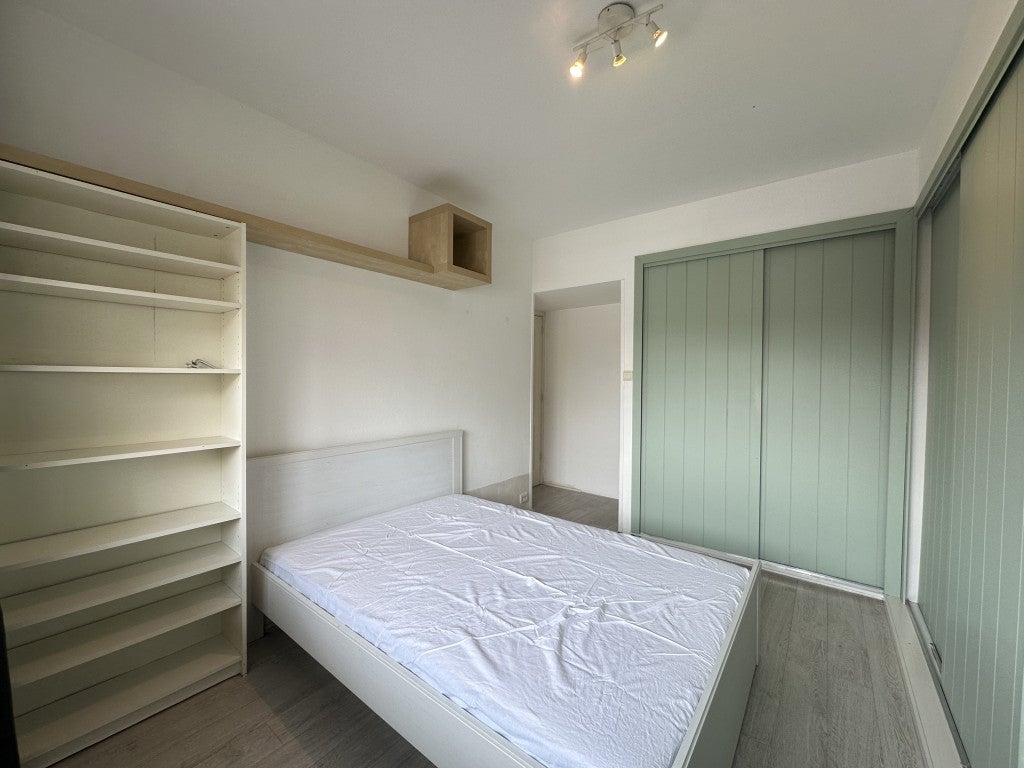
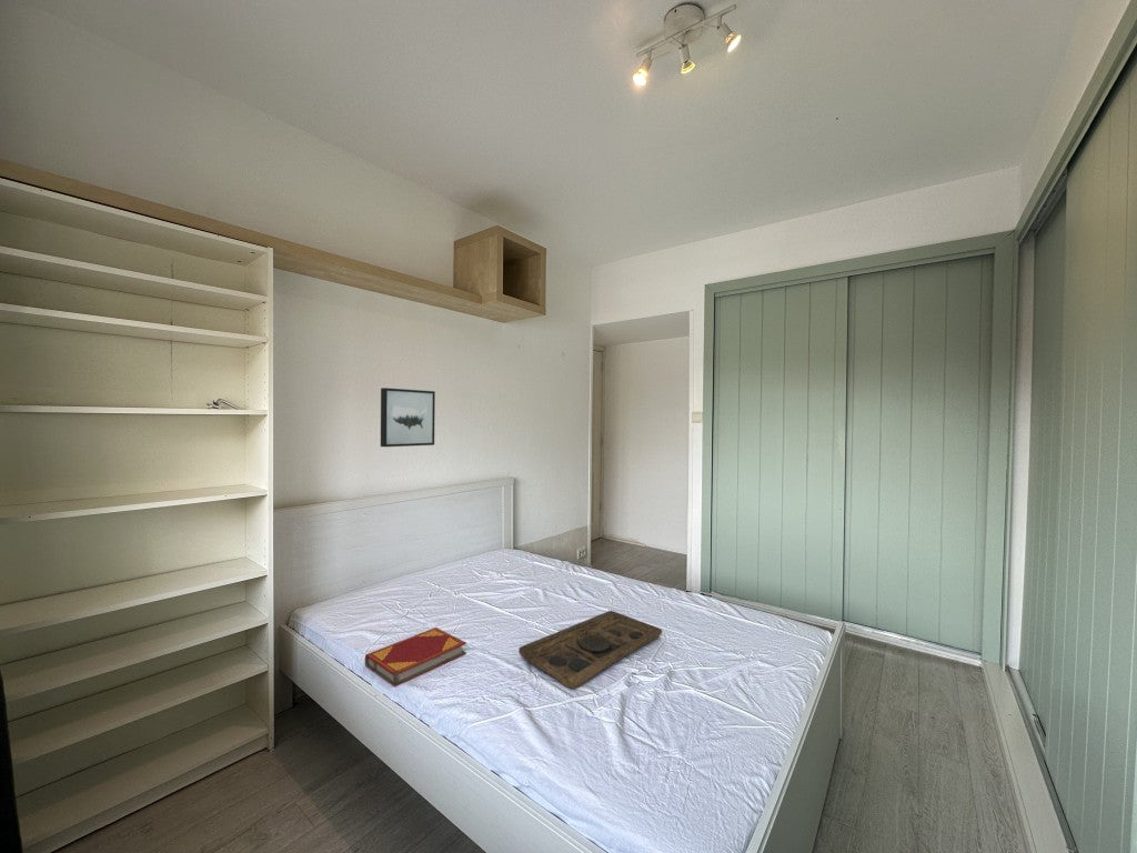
+ decorative tray (594, 642)
+ hardback book (416, 653)
+ wall art (409, 418)
